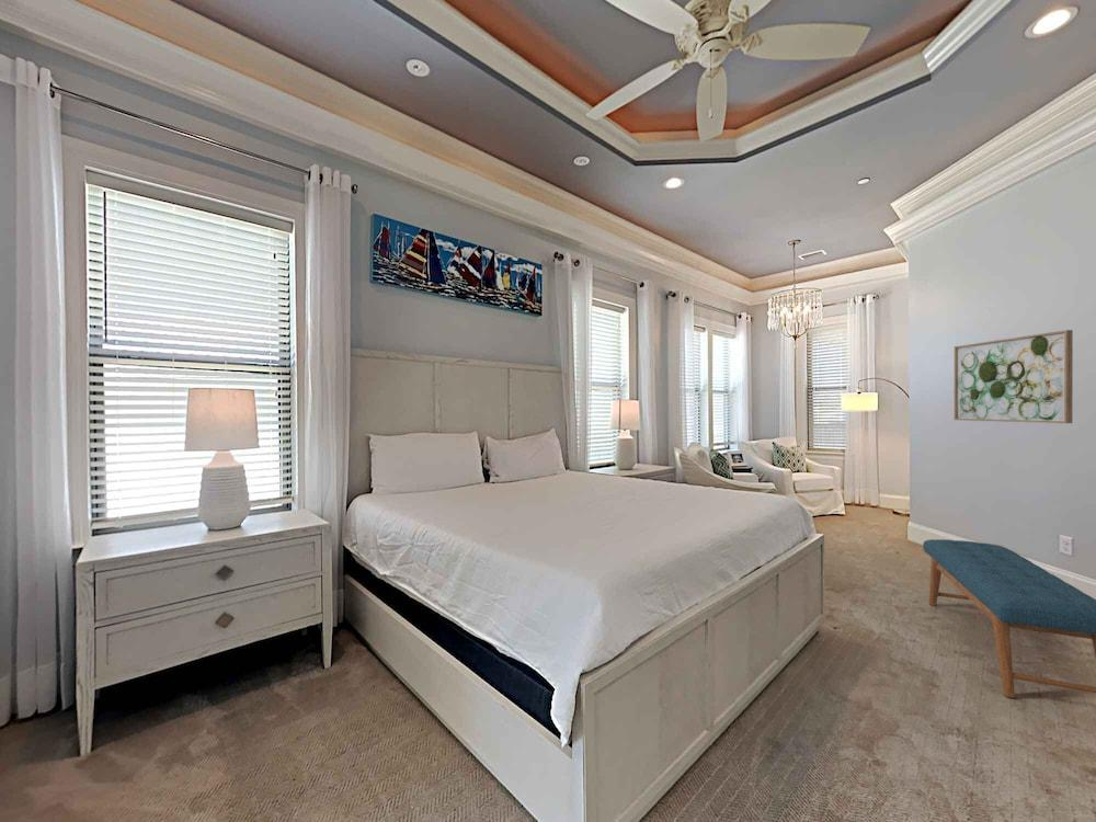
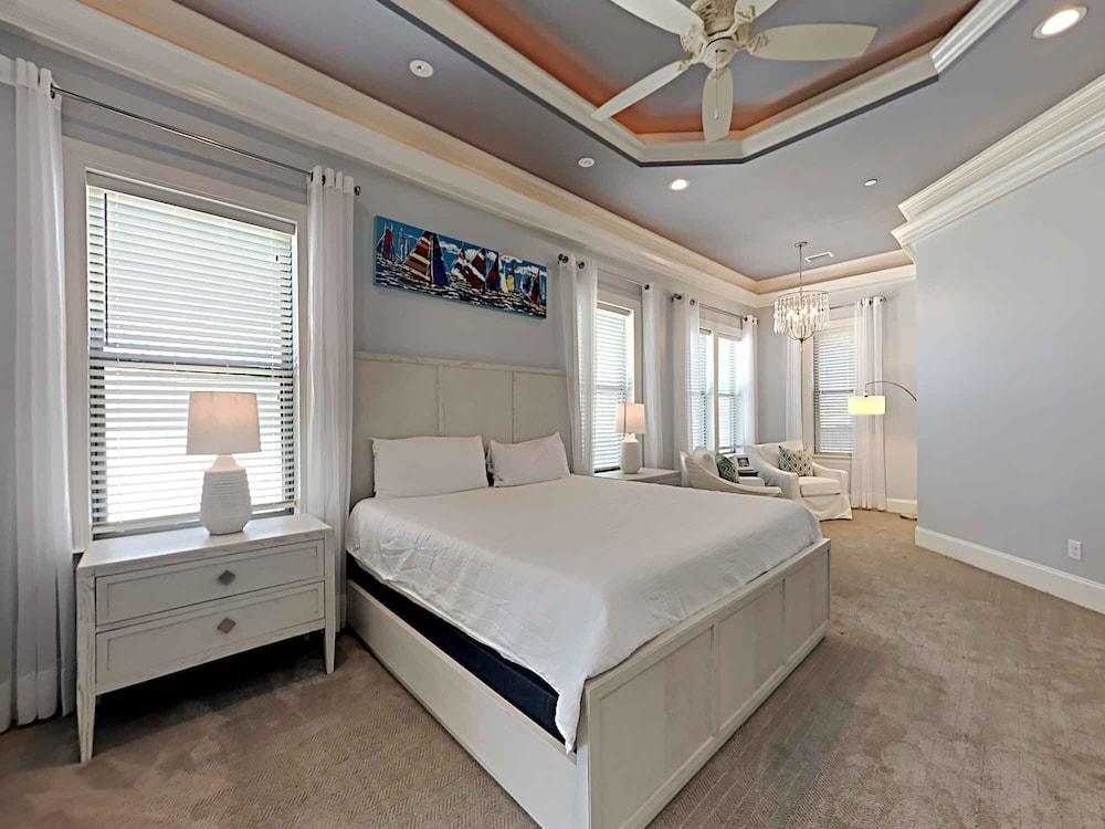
- wall art (1004, 380)
- bench (1003, 606)
